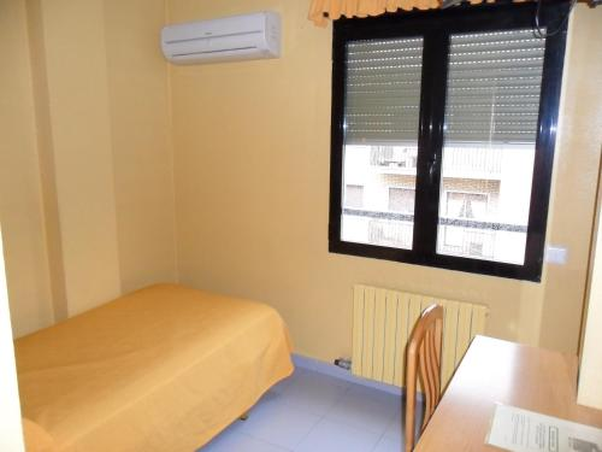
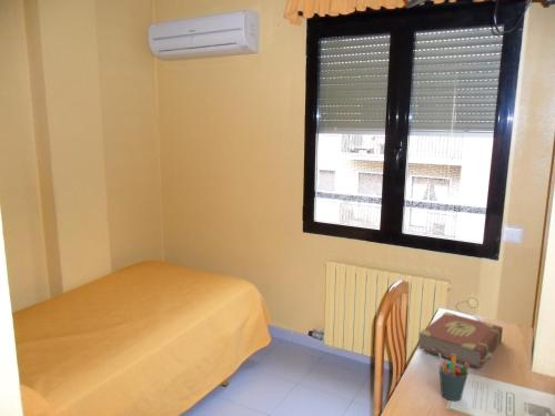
+ book (462, 327)
+ pen holder (452, 375)
